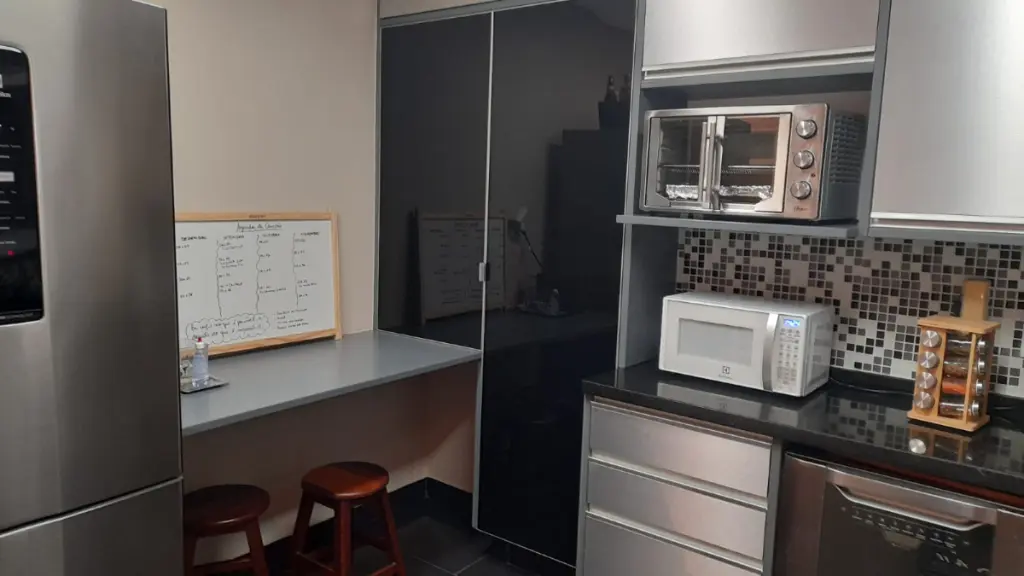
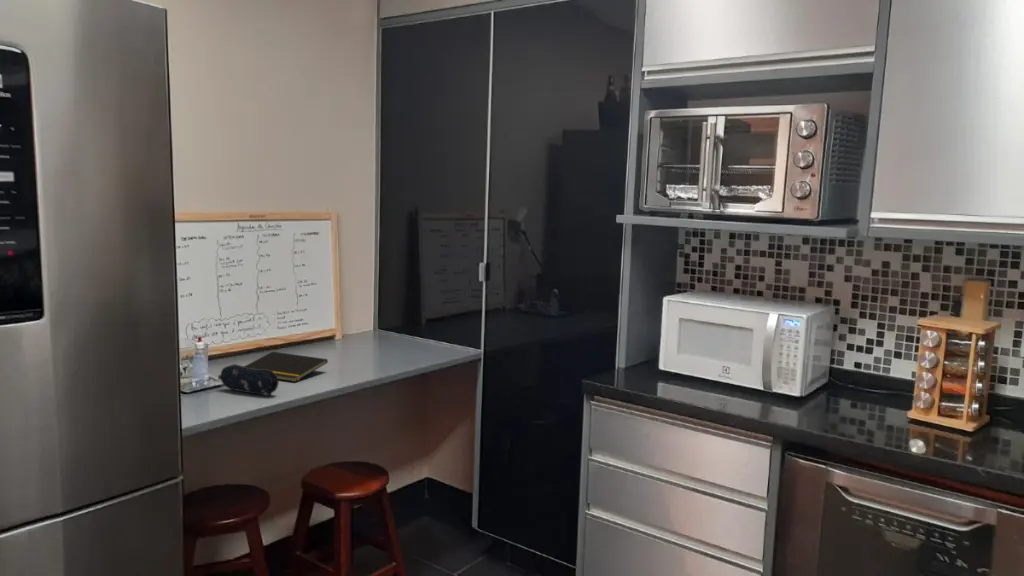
+ pencil case (249, 379)
+ notepad (283, 366)
